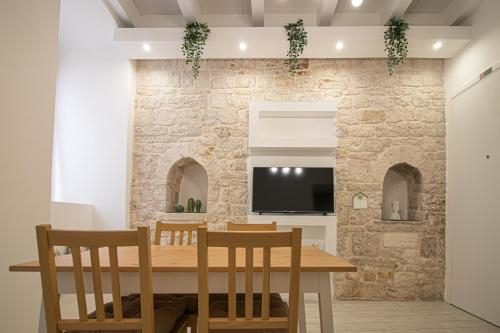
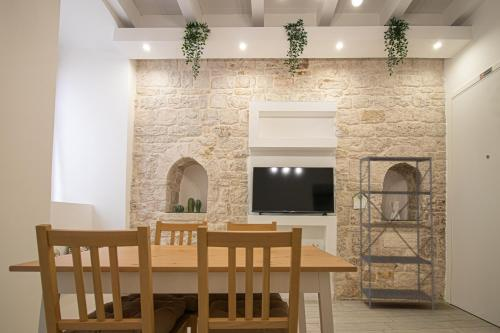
+ shelving unit (394, 230)
